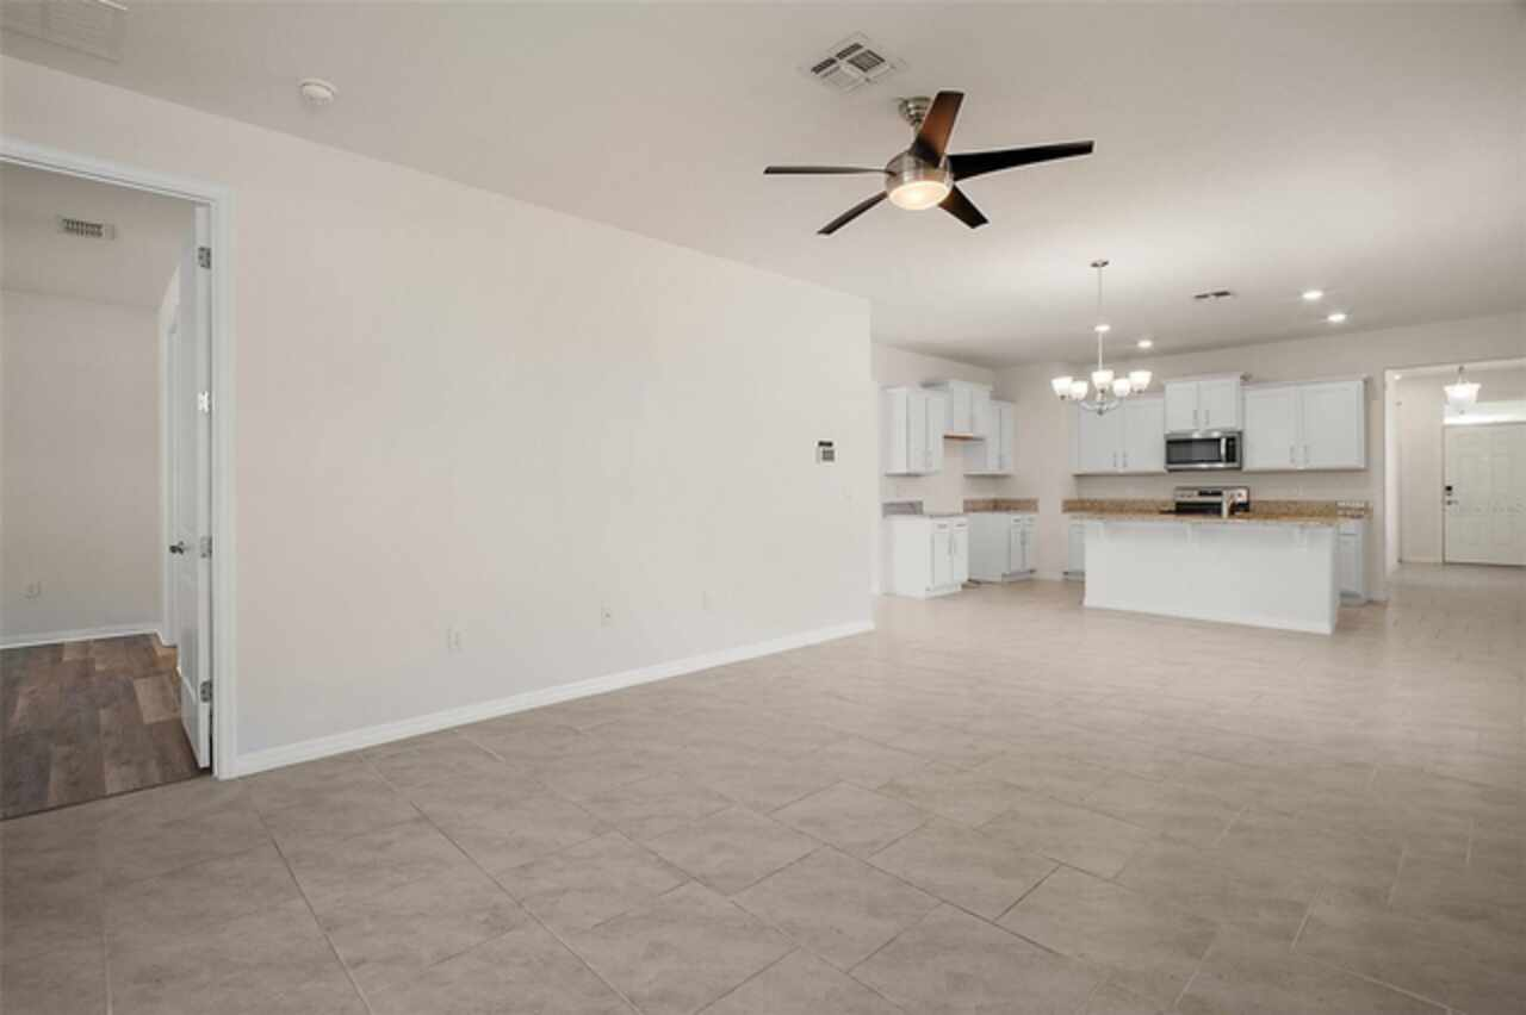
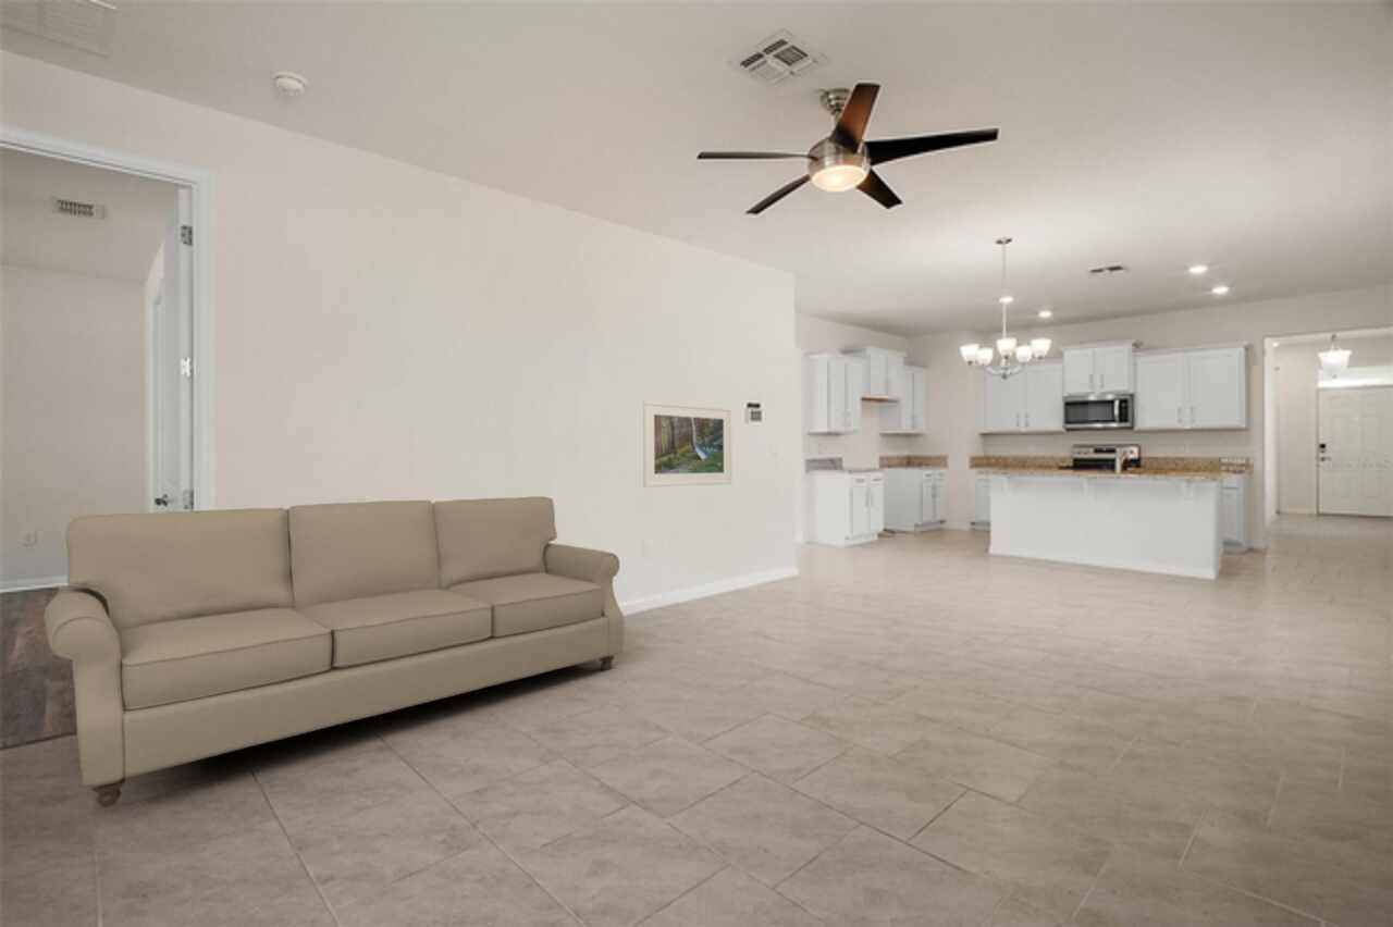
+ sofa (384, 601)
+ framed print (690, 445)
